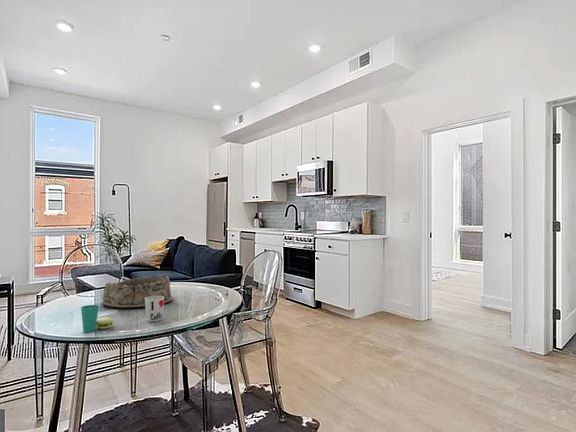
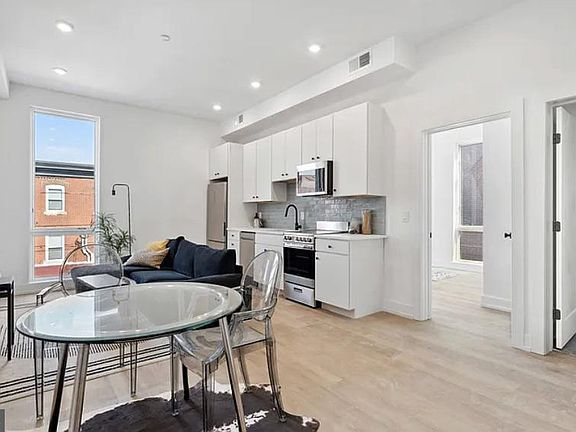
- cup (96, 316)
- cup (154, 308)
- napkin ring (139, 290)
